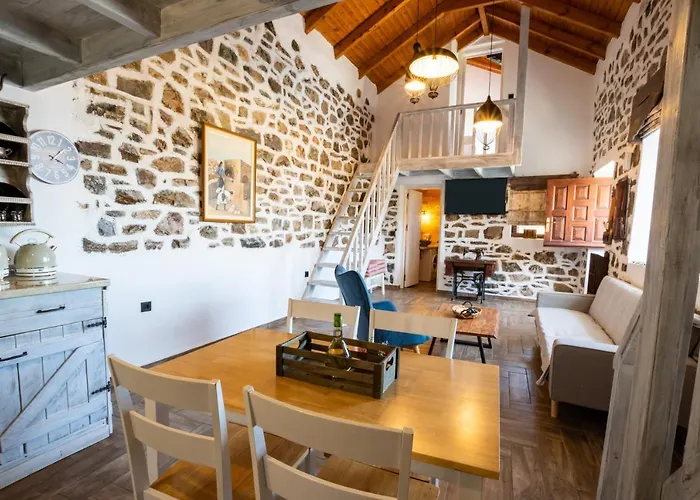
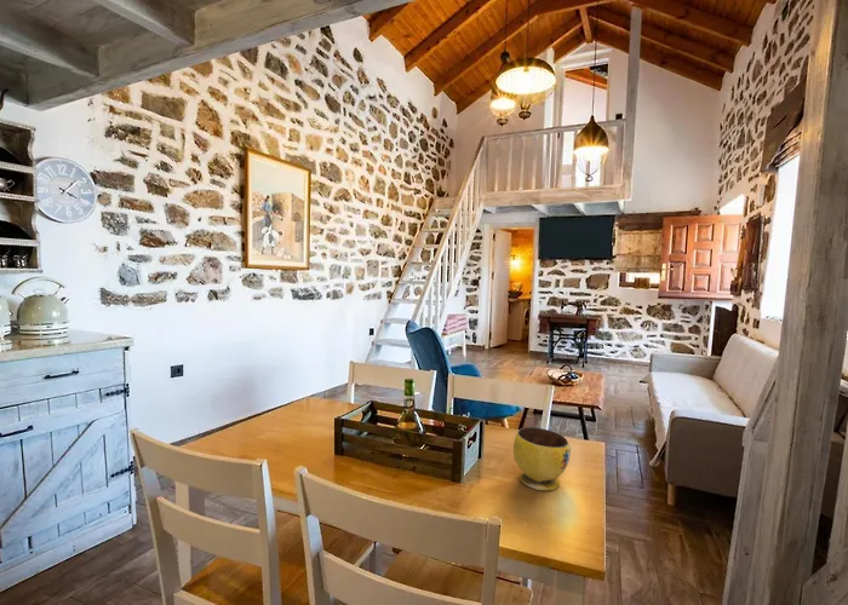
+ bowl (540, 457)
